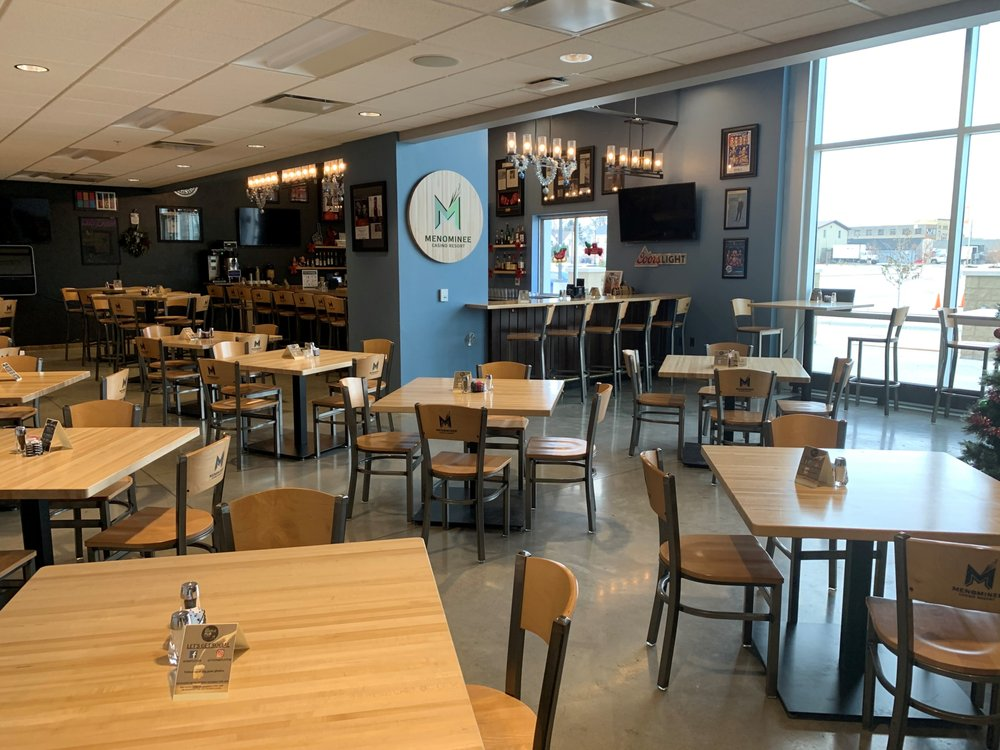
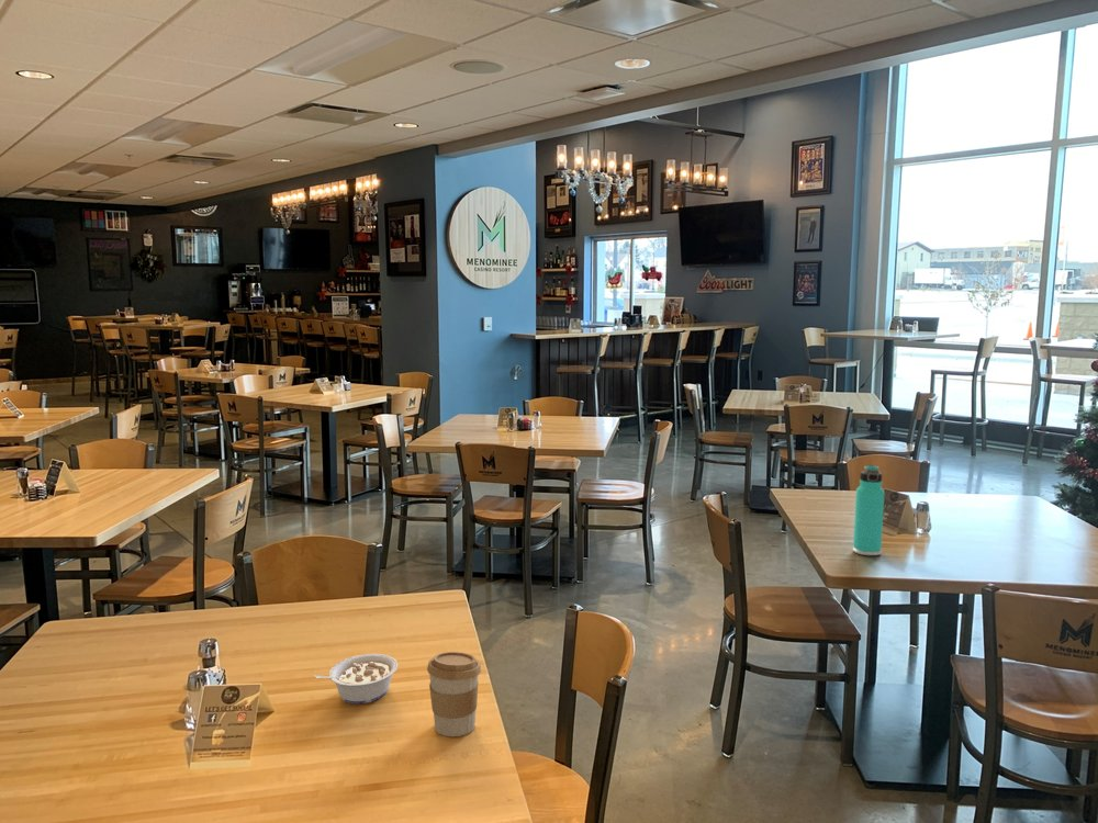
+ thermos bottle (869, 508)
+ legume (362, 679)
+ coffee cup (453, 691)
